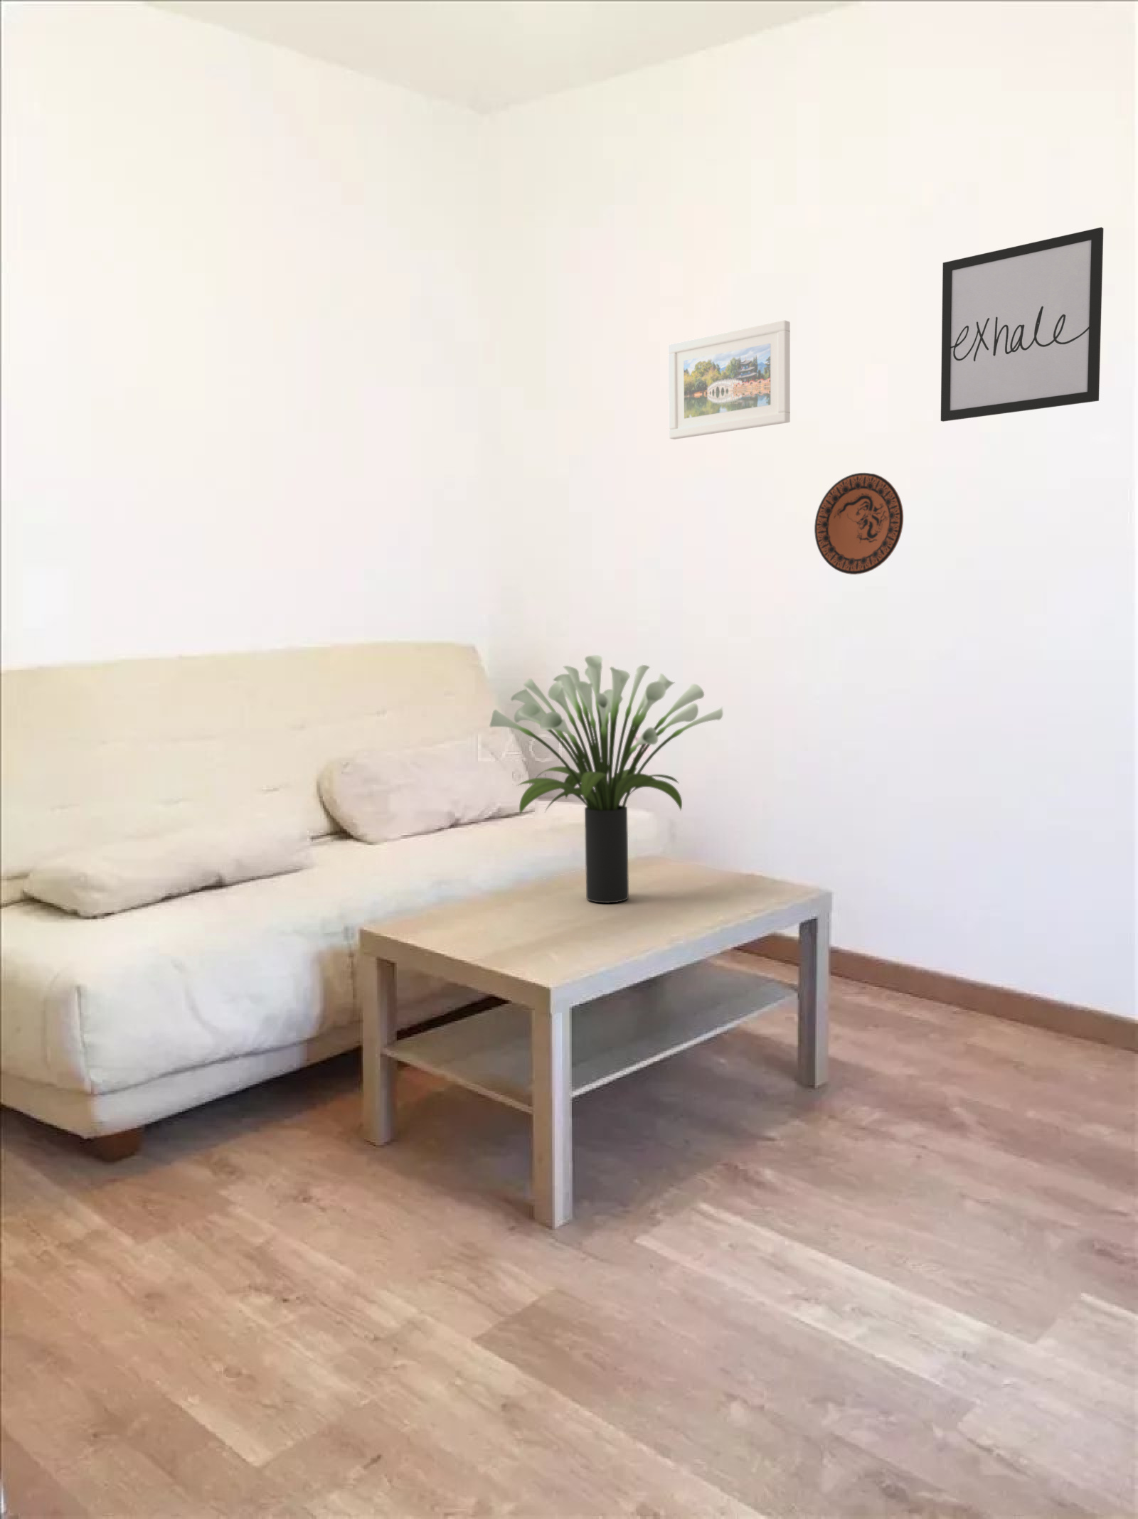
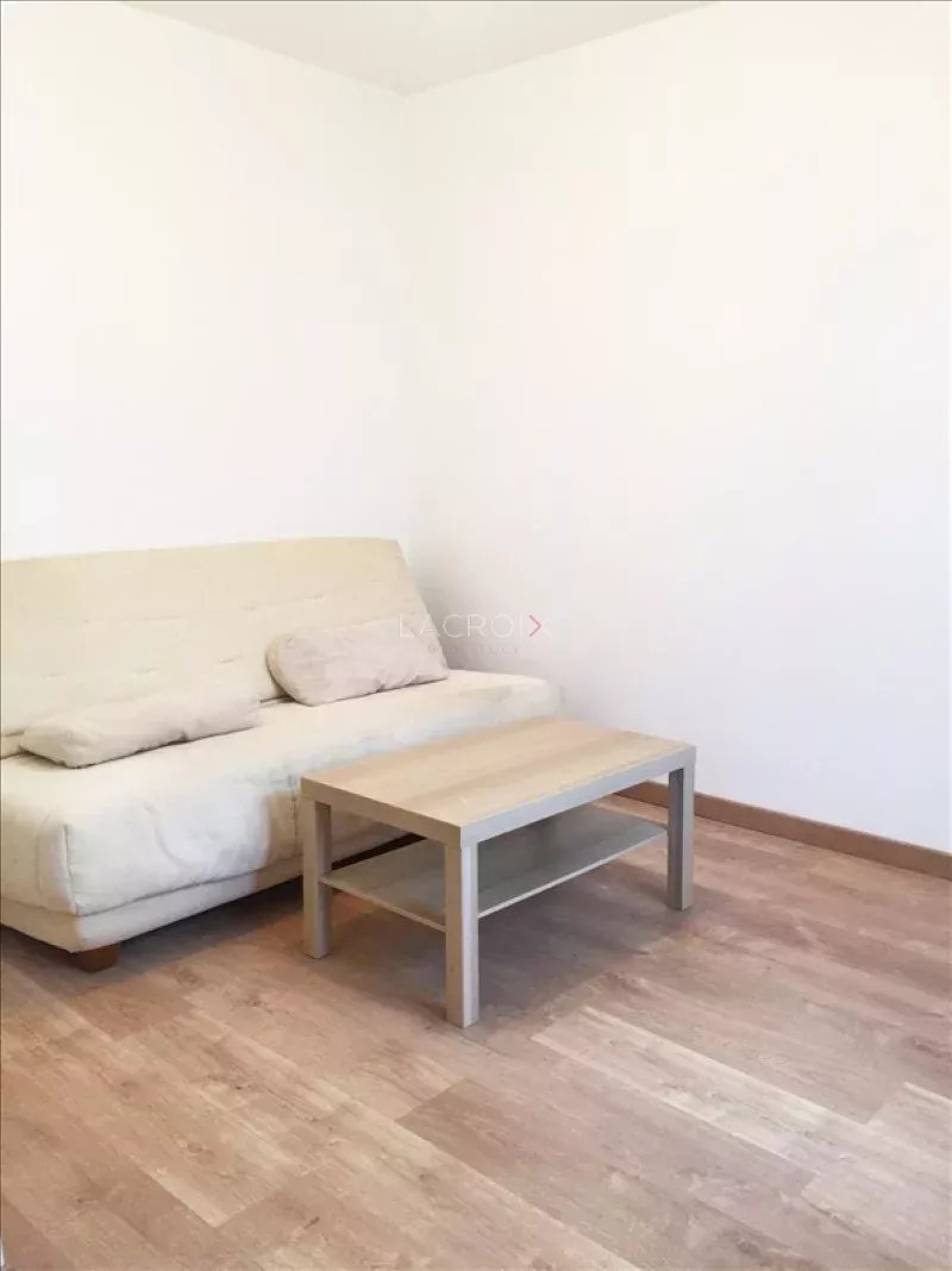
- wall art (1017, 330)
- decorative plate (858, 523)
- potted plant (608, 778)
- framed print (727, 382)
